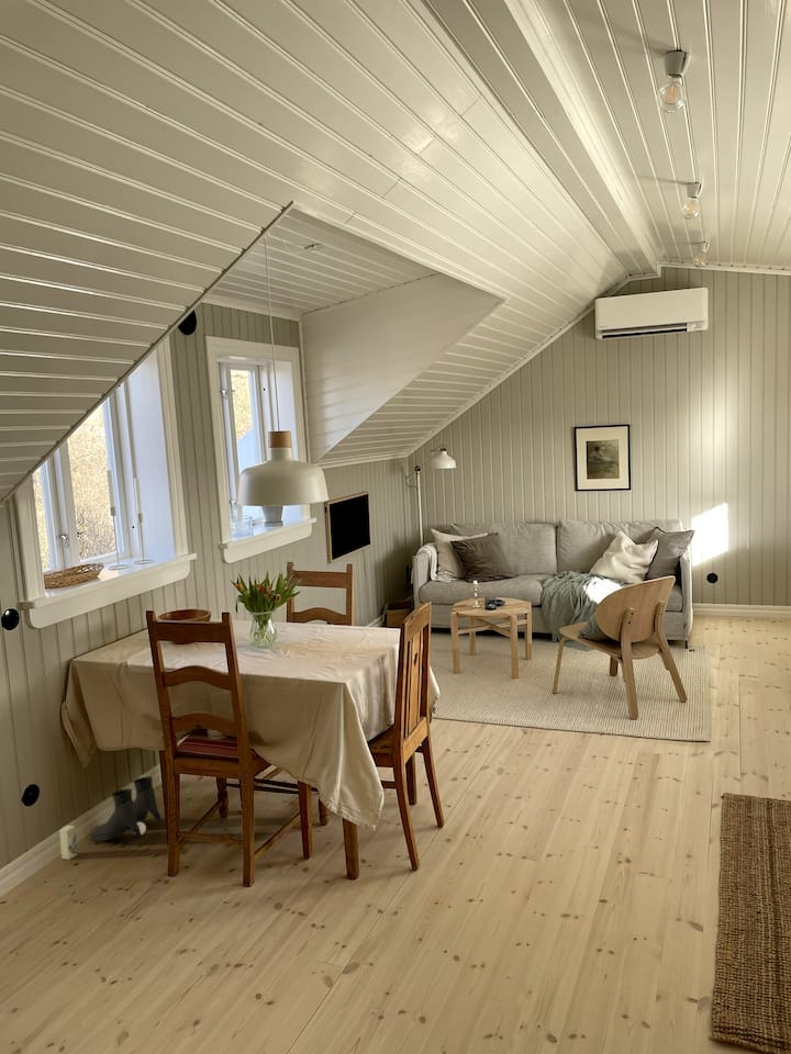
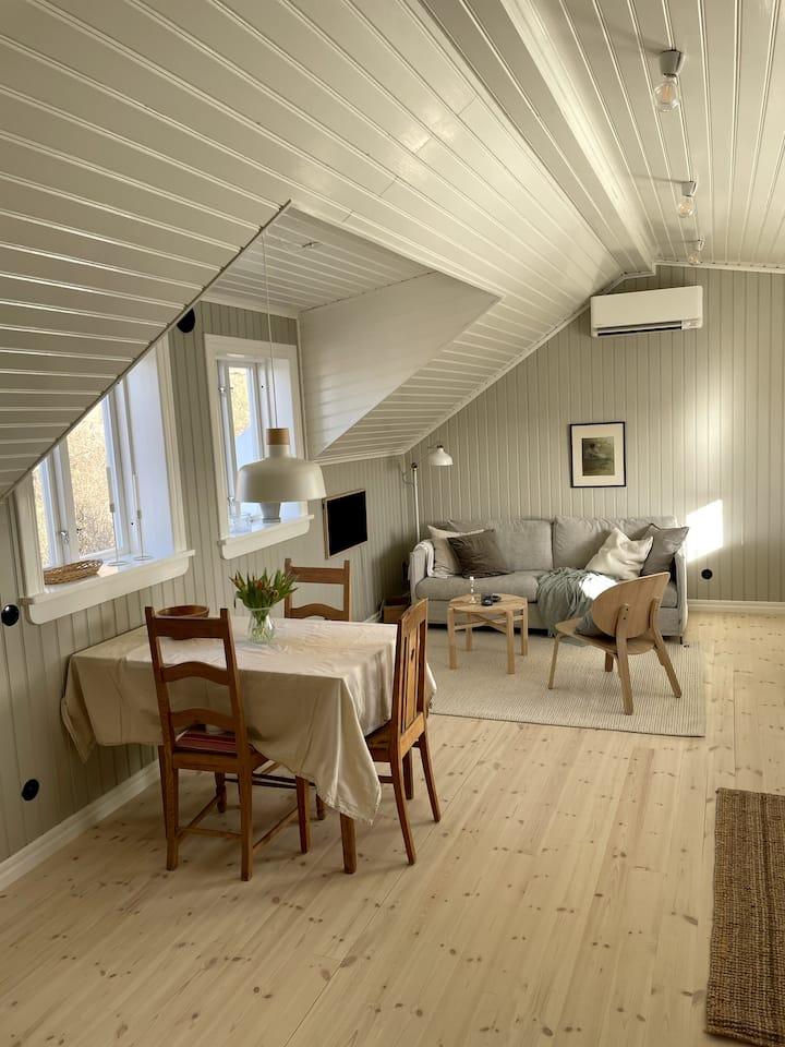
- box (68, 842)
- boots (123, 806)
